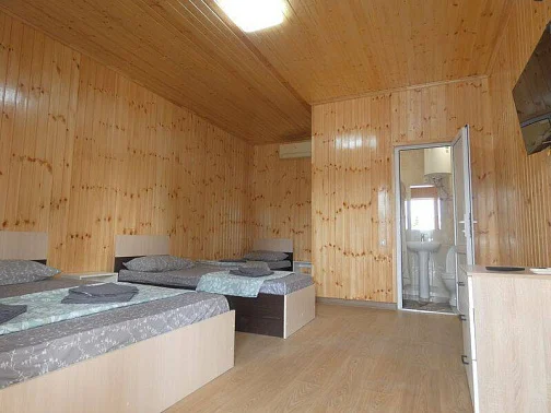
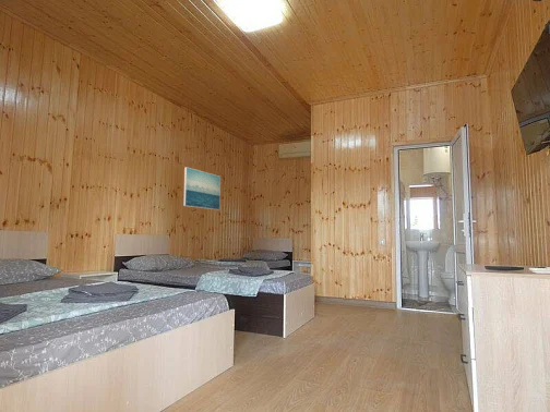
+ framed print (203, 190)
